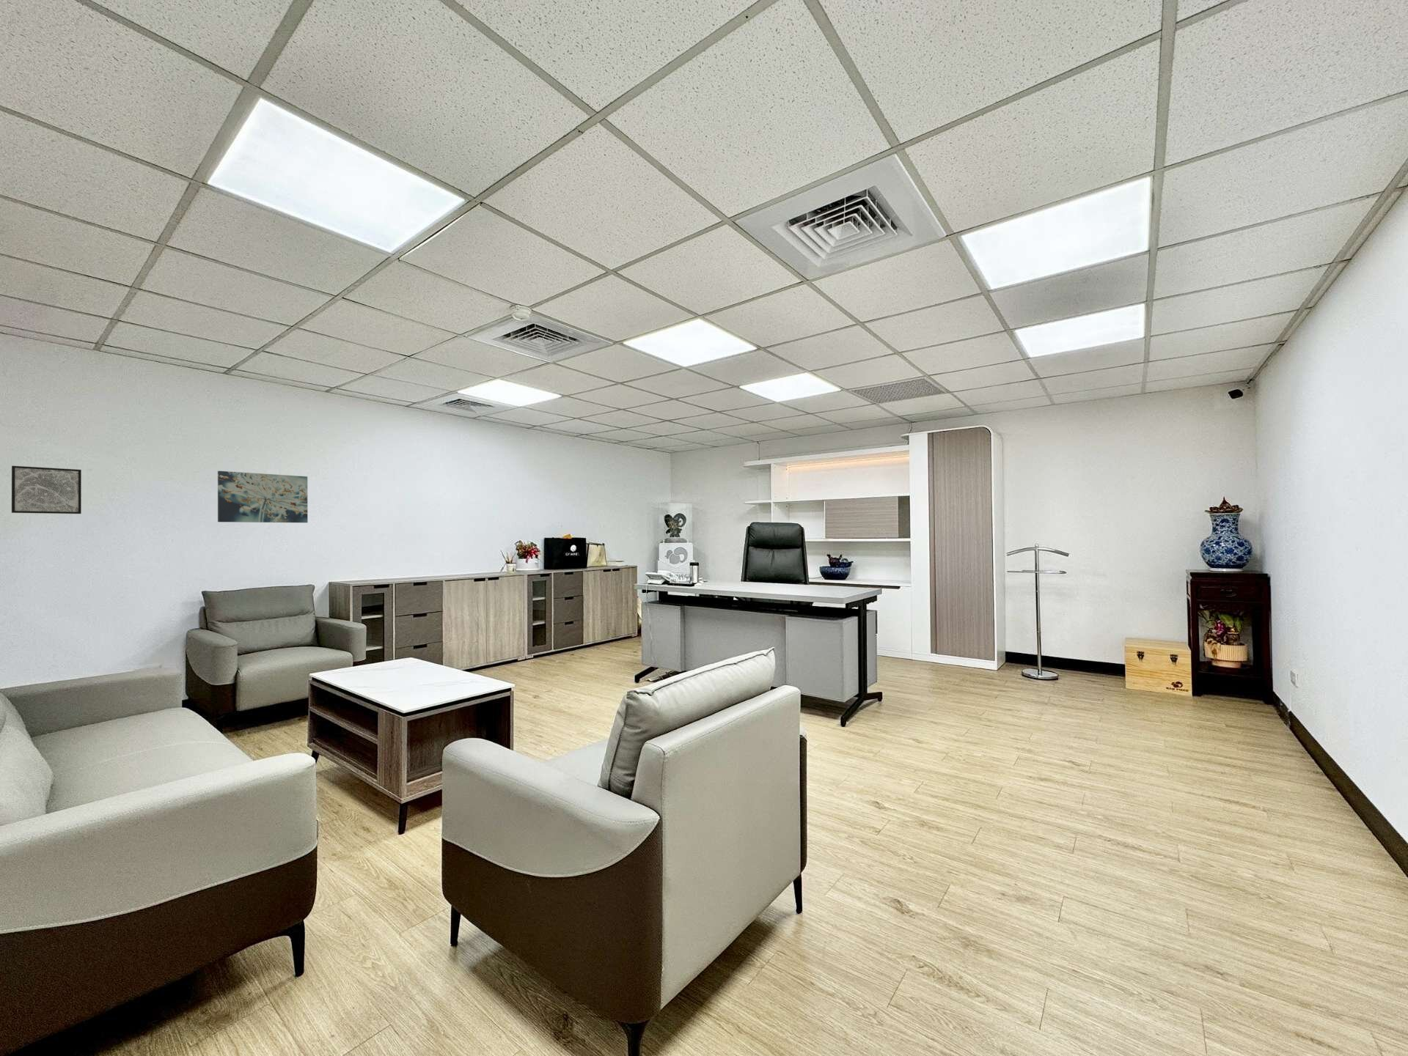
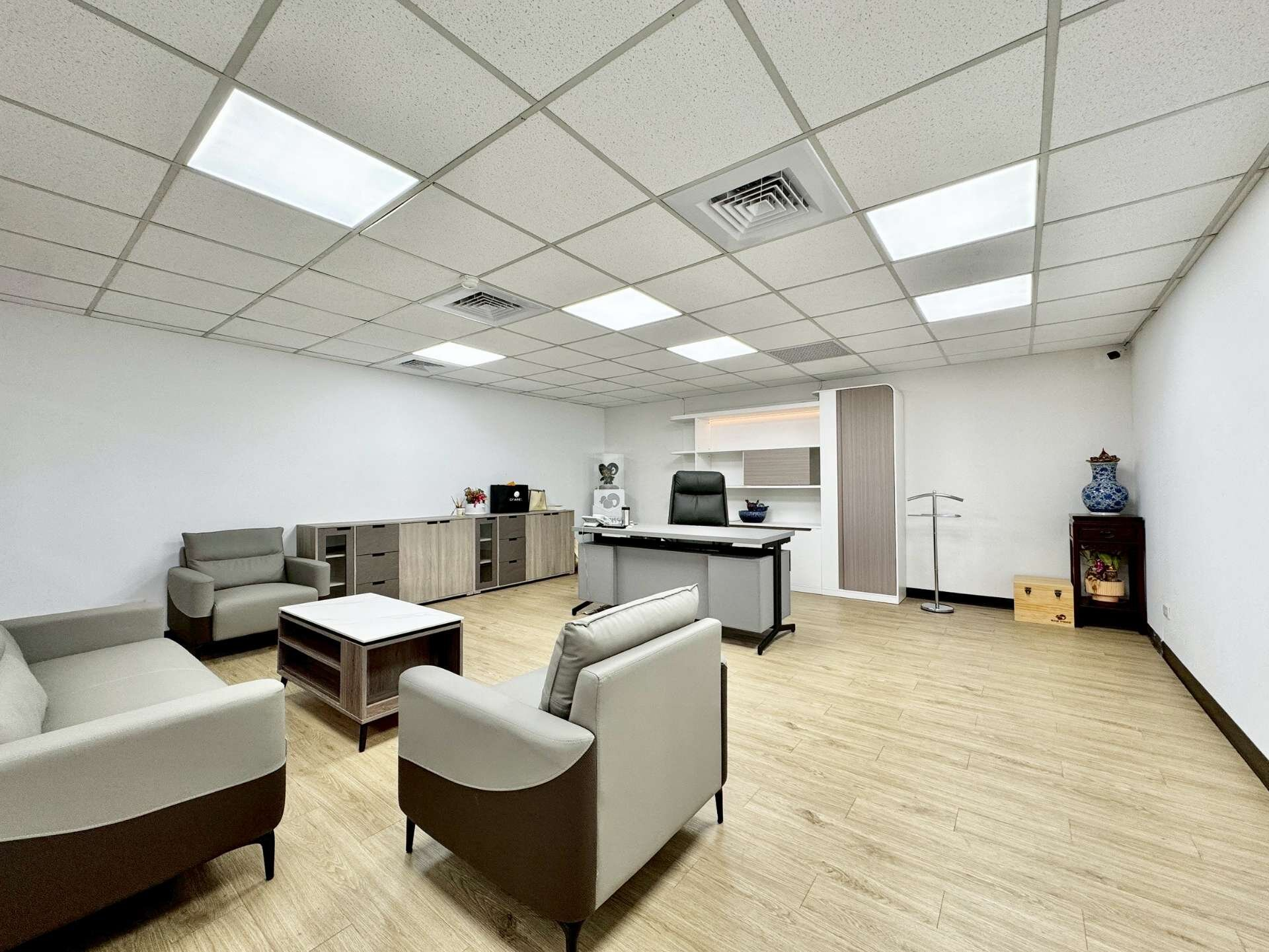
- wall art (47, 490)
- wall art (265, 498)
